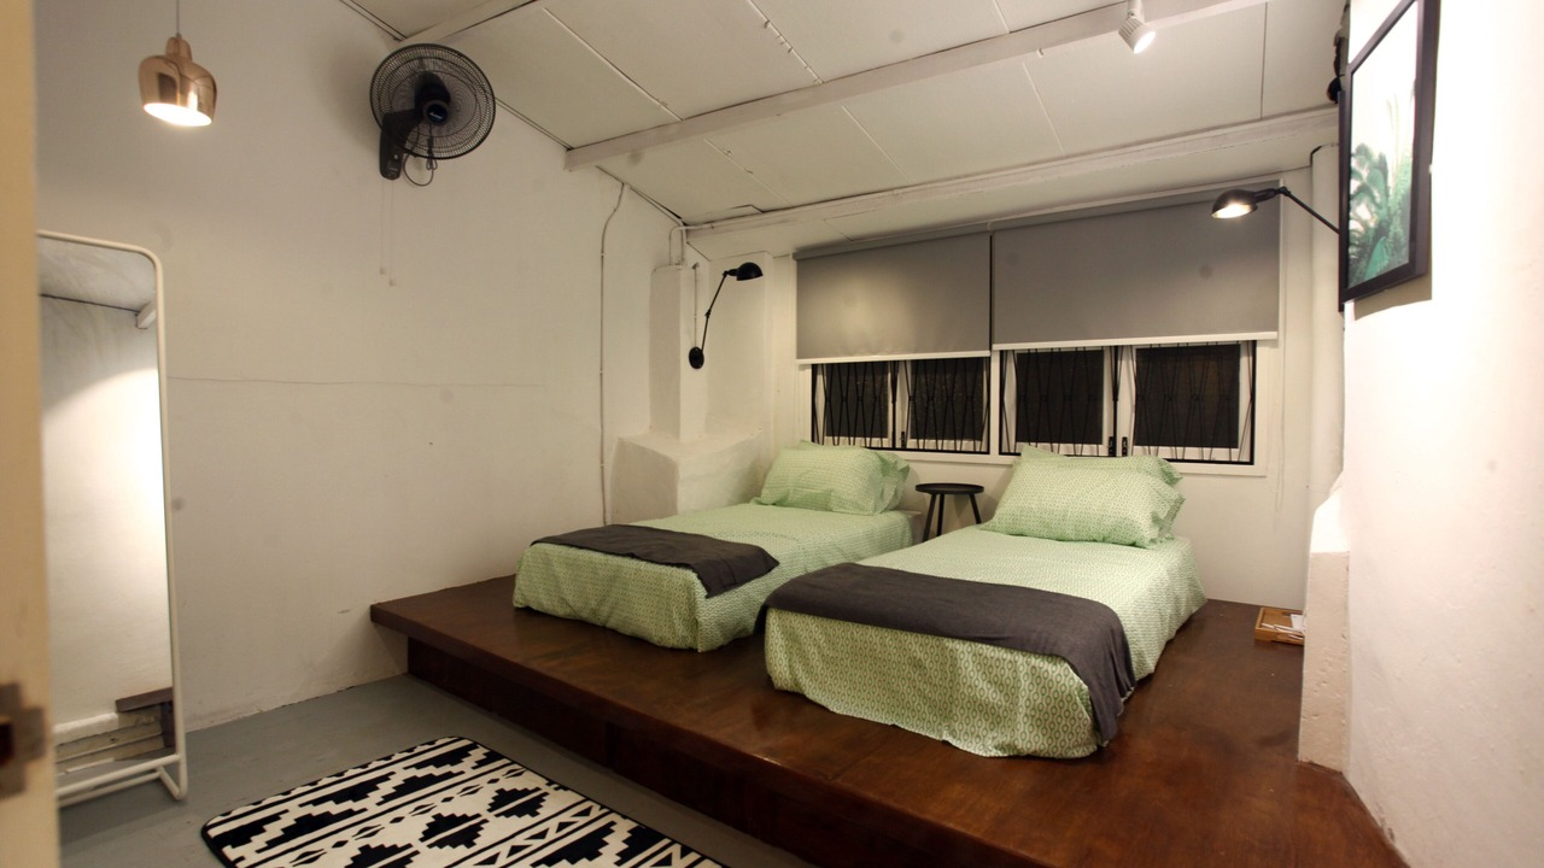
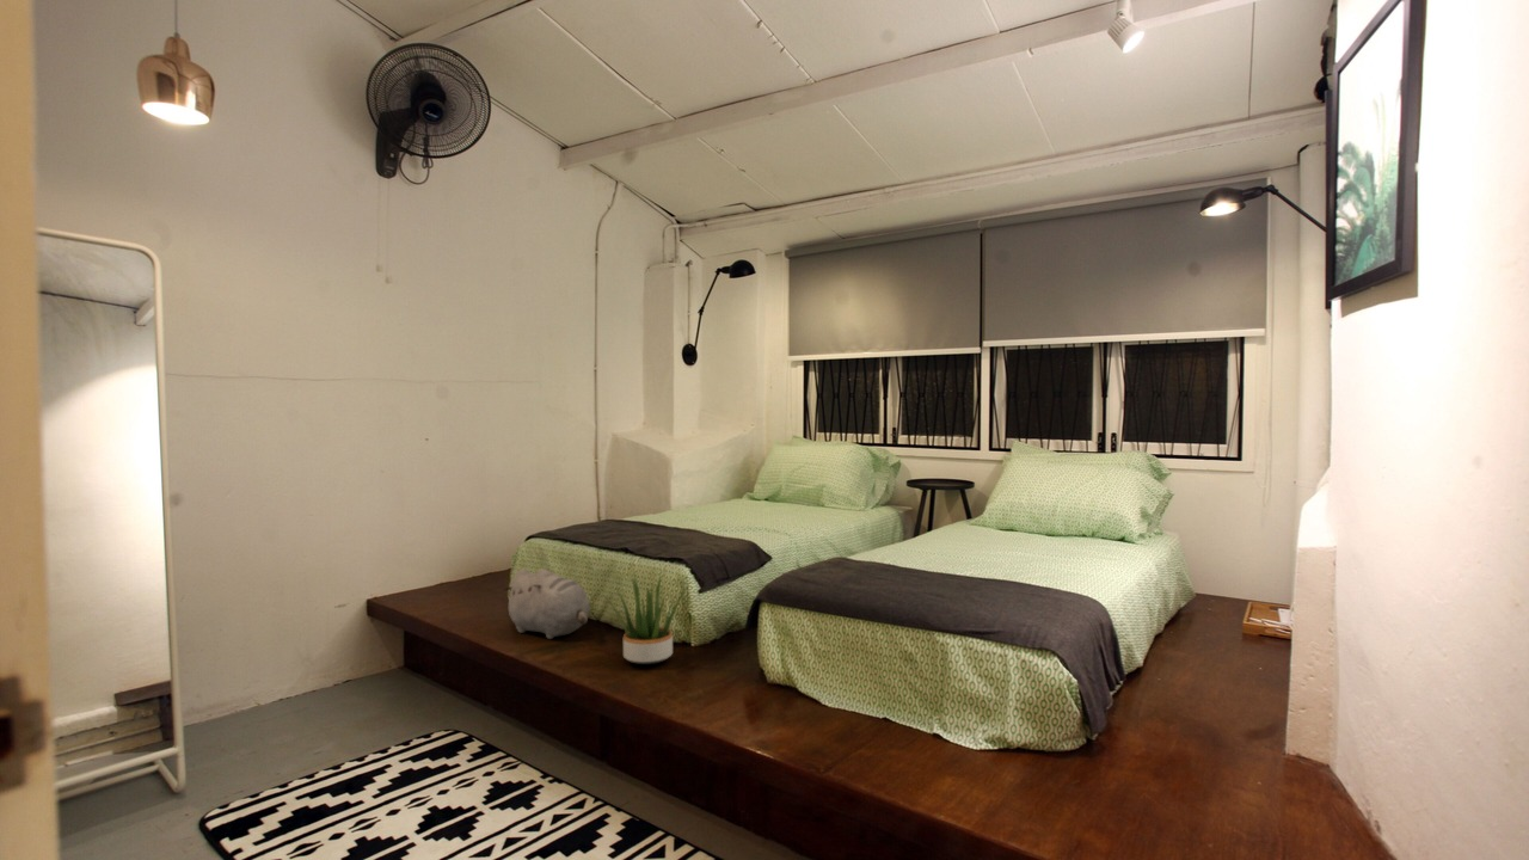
+ potted plant (647, 618)
+ plush toy (554, 601)
